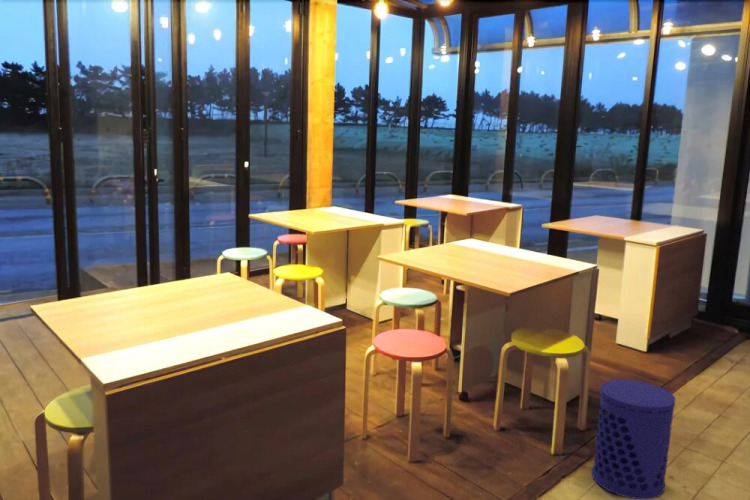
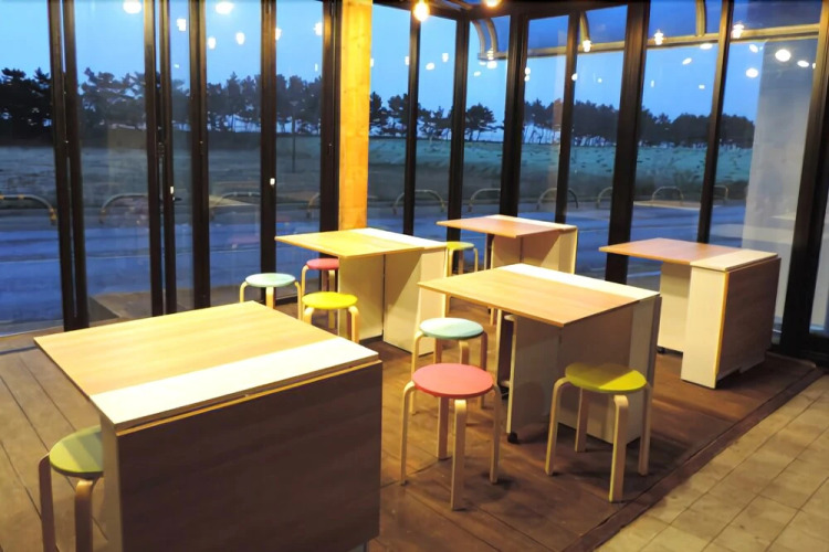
- waste bin (632, 437)
